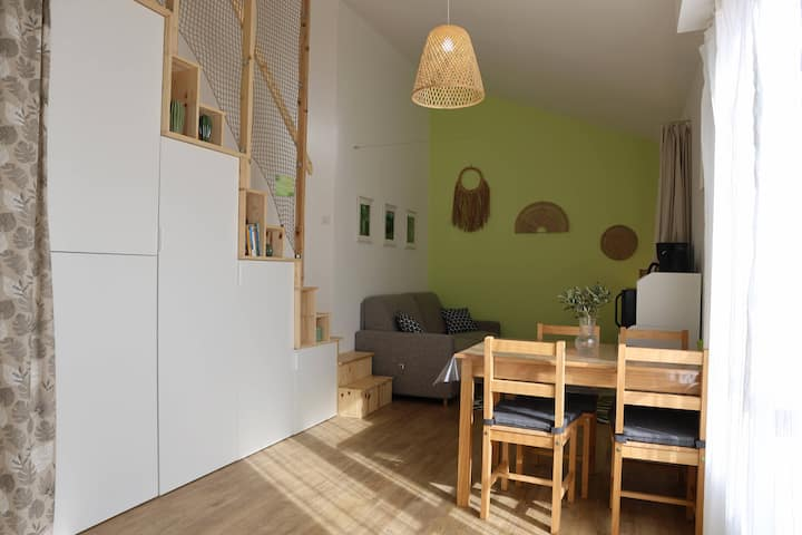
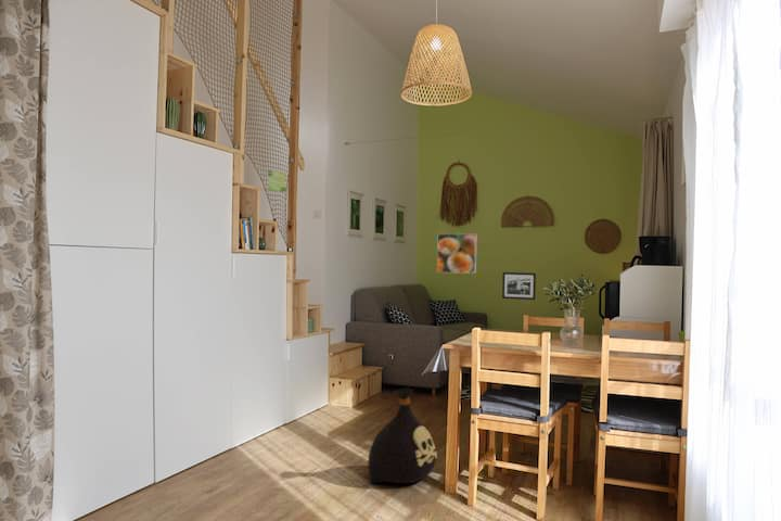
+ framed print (457, 253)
+ picture frame (518, 285)
+ bag (402, 432)
